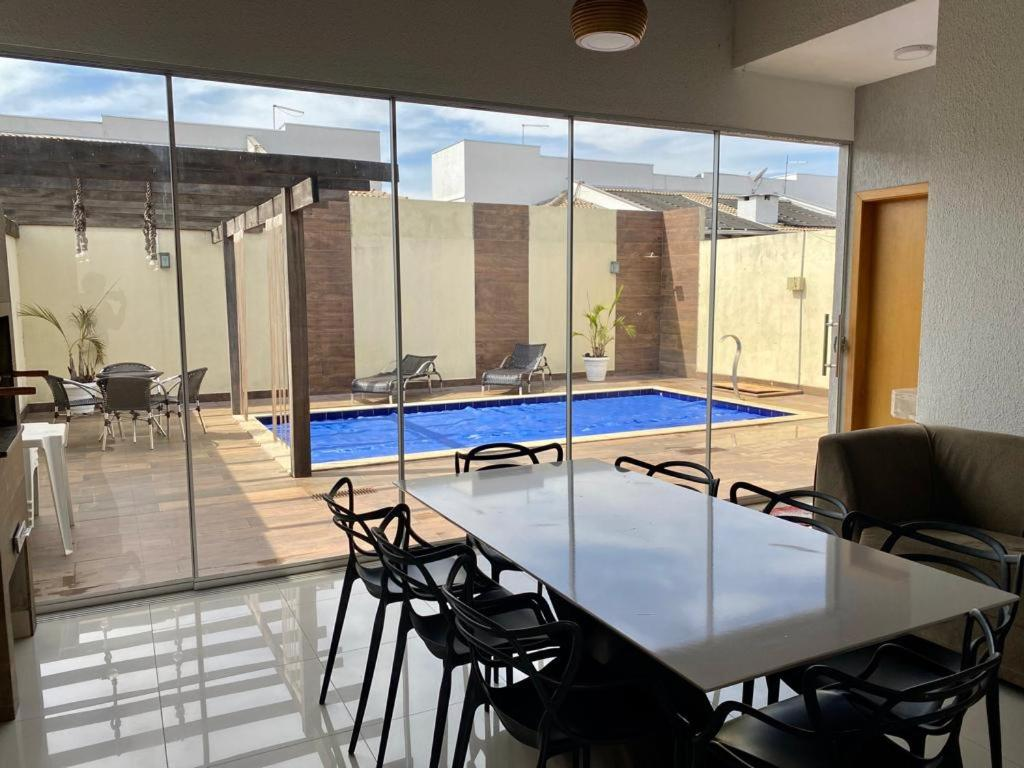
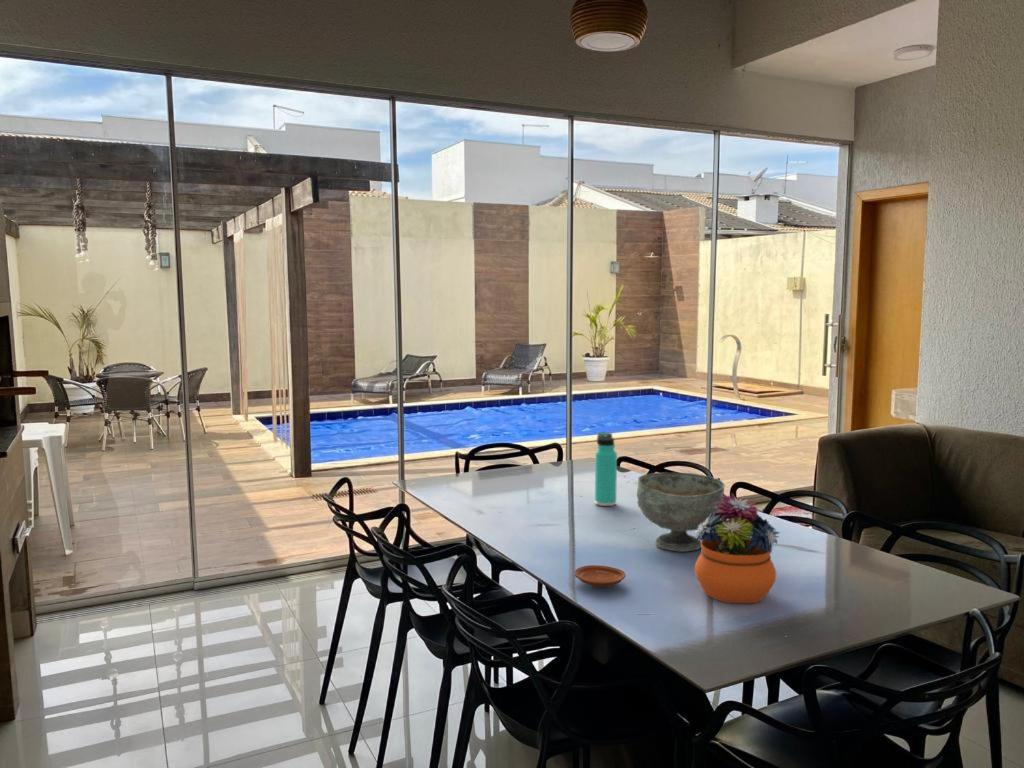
+ plate (599, 578)
+ thermos bottle (605, 468)
+ flower arrangement (734, 544)
+ decorative bowl (680, 513)
